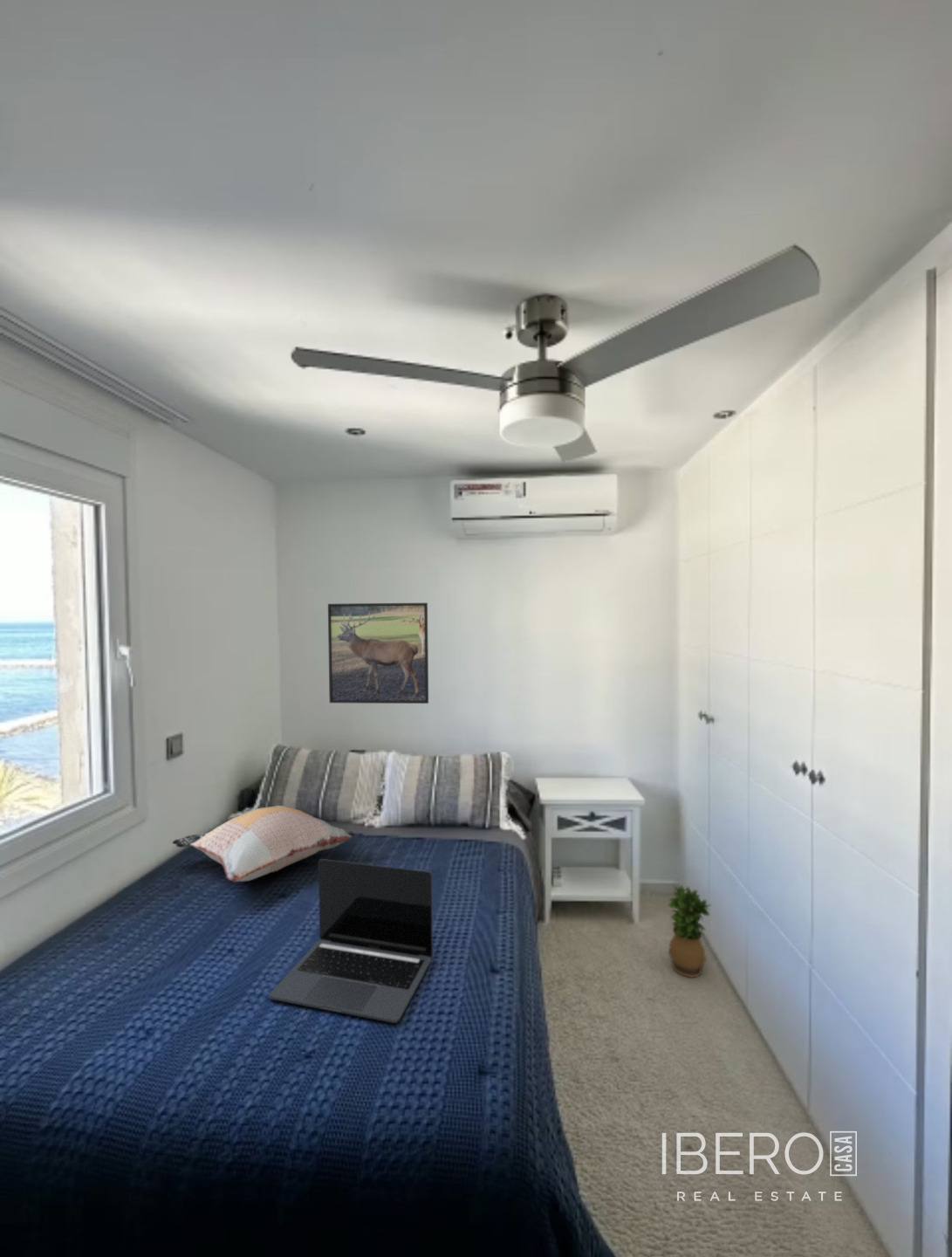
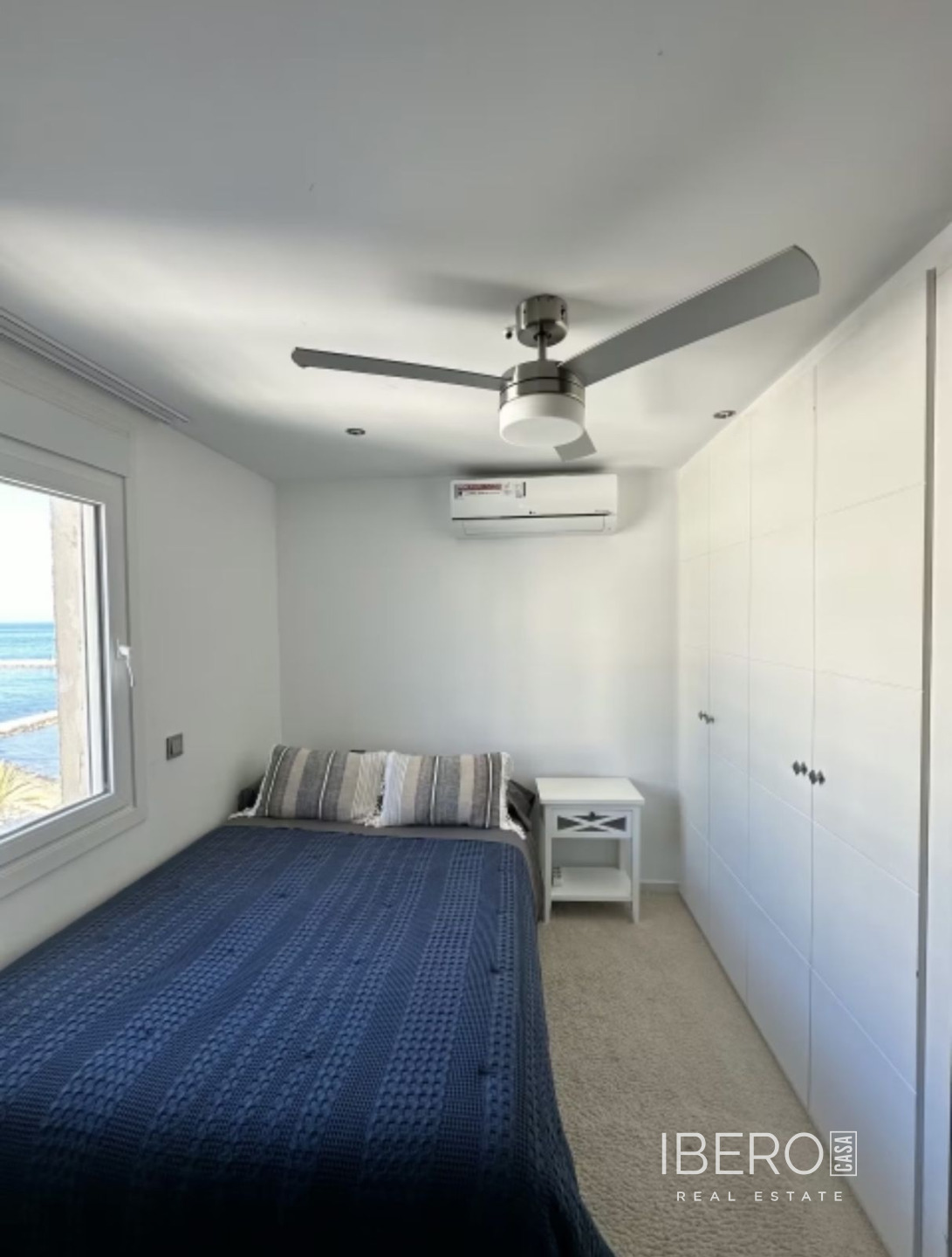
- potted plant (688, 925)
- decorative pillow (262, 839)
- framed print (378, 653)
- laptop (353, 932)
